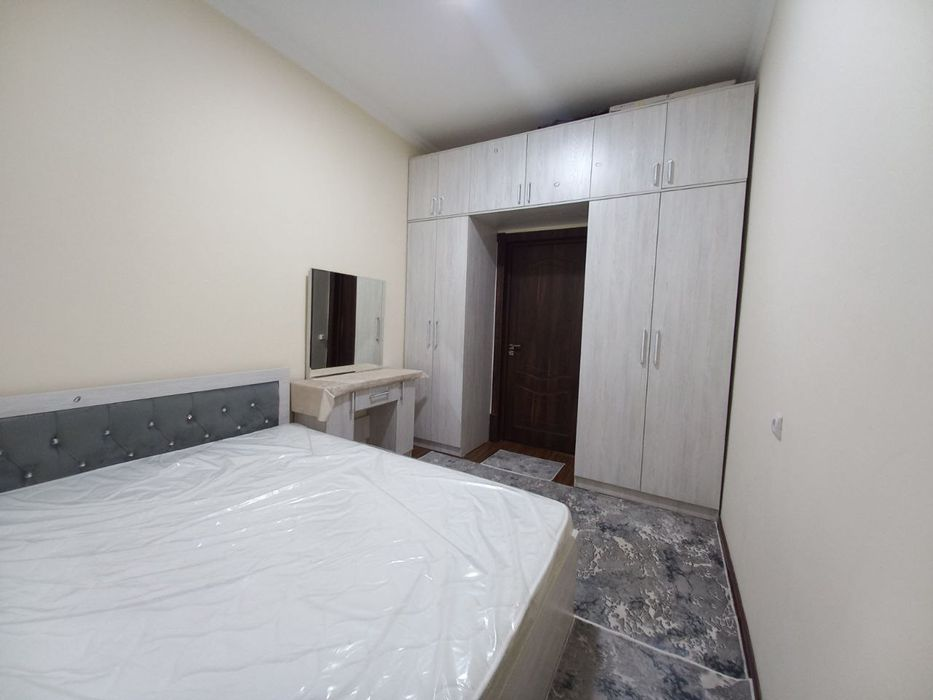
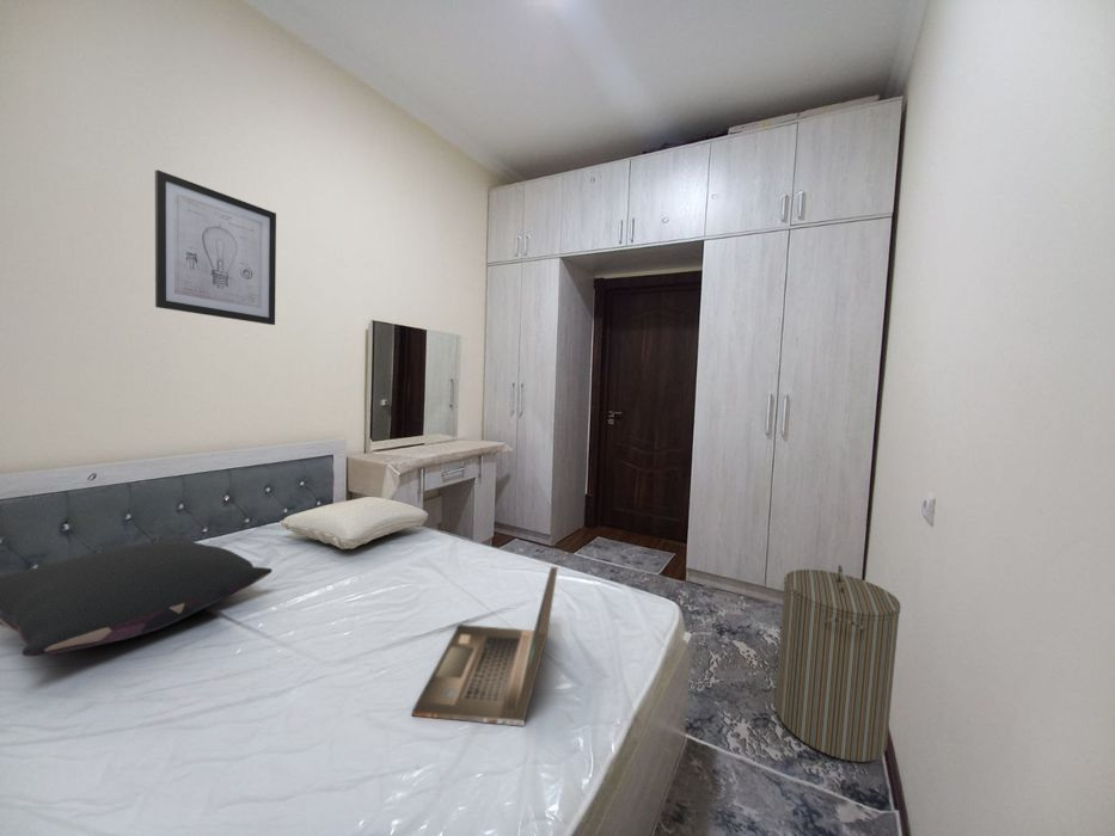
+ laundry hamper (834, 646)
+ pillow (357, 520)
+ pillow (128, 583)
+ laptop (495, 631)
+ wall art (221, 256)
